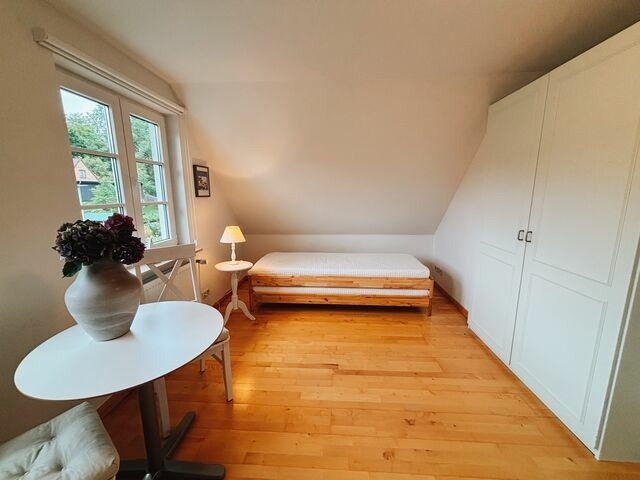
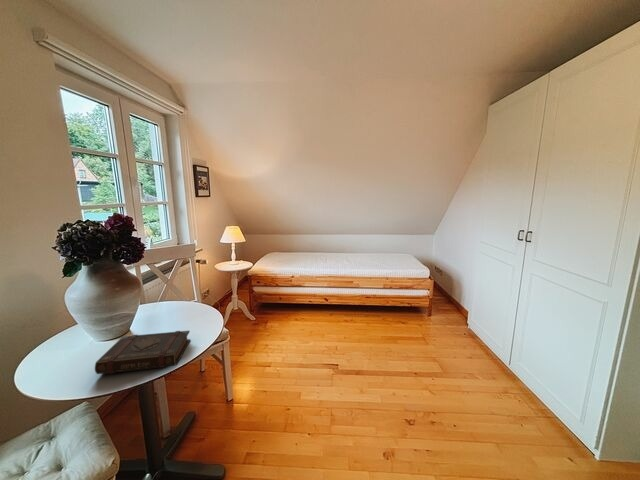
+ book (147, 350)
